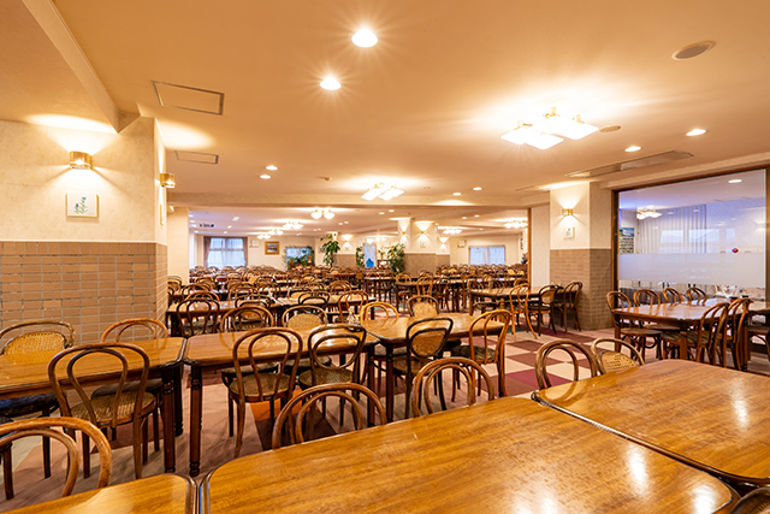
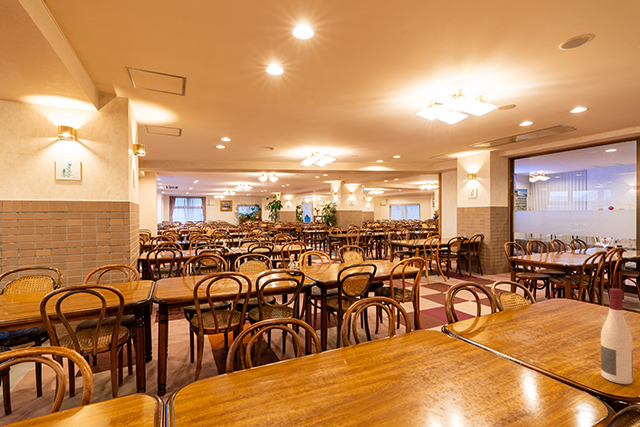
+ alcohol (616, 334)
